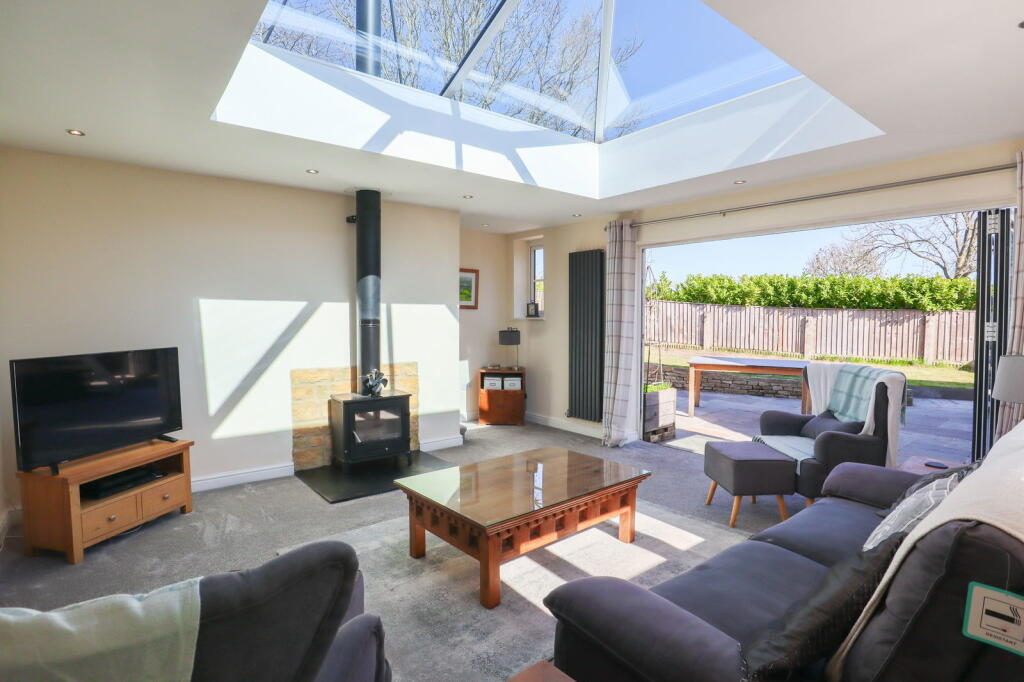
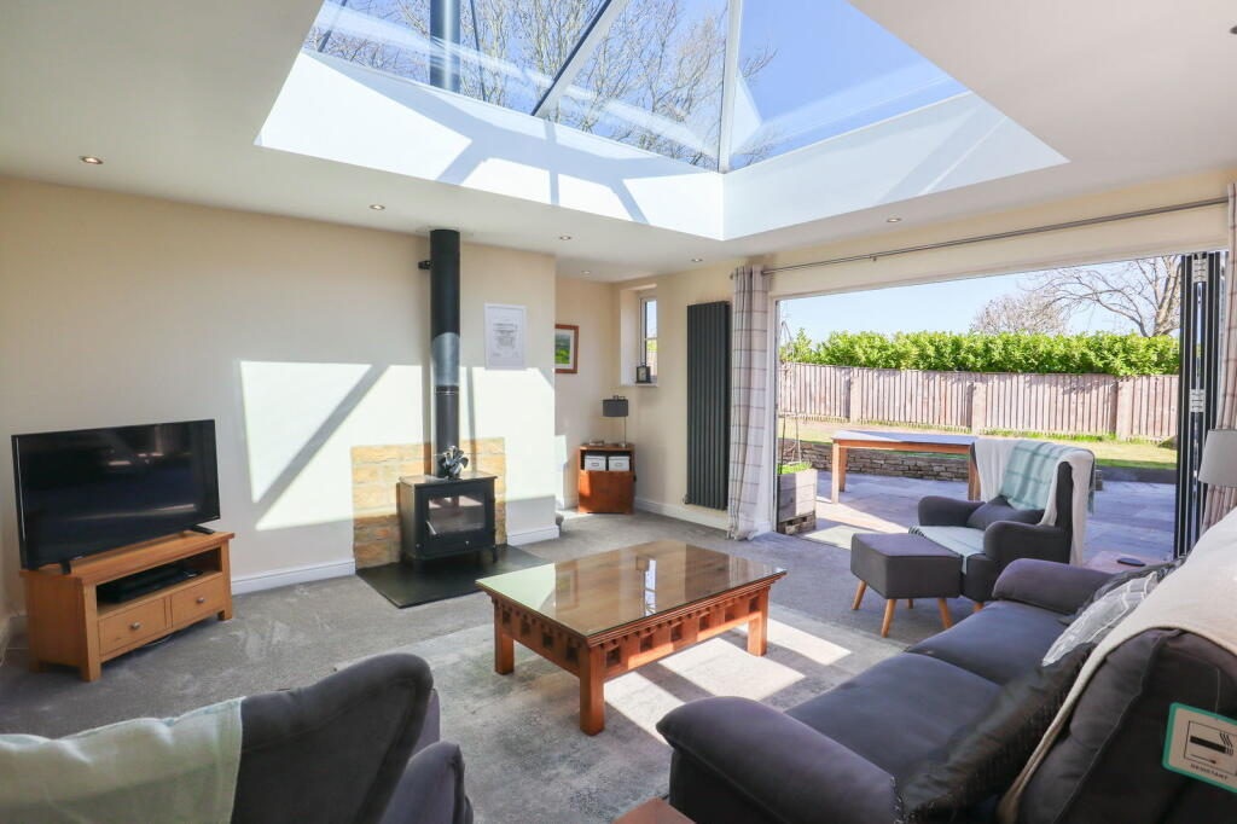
+ wall art (505, 337)
